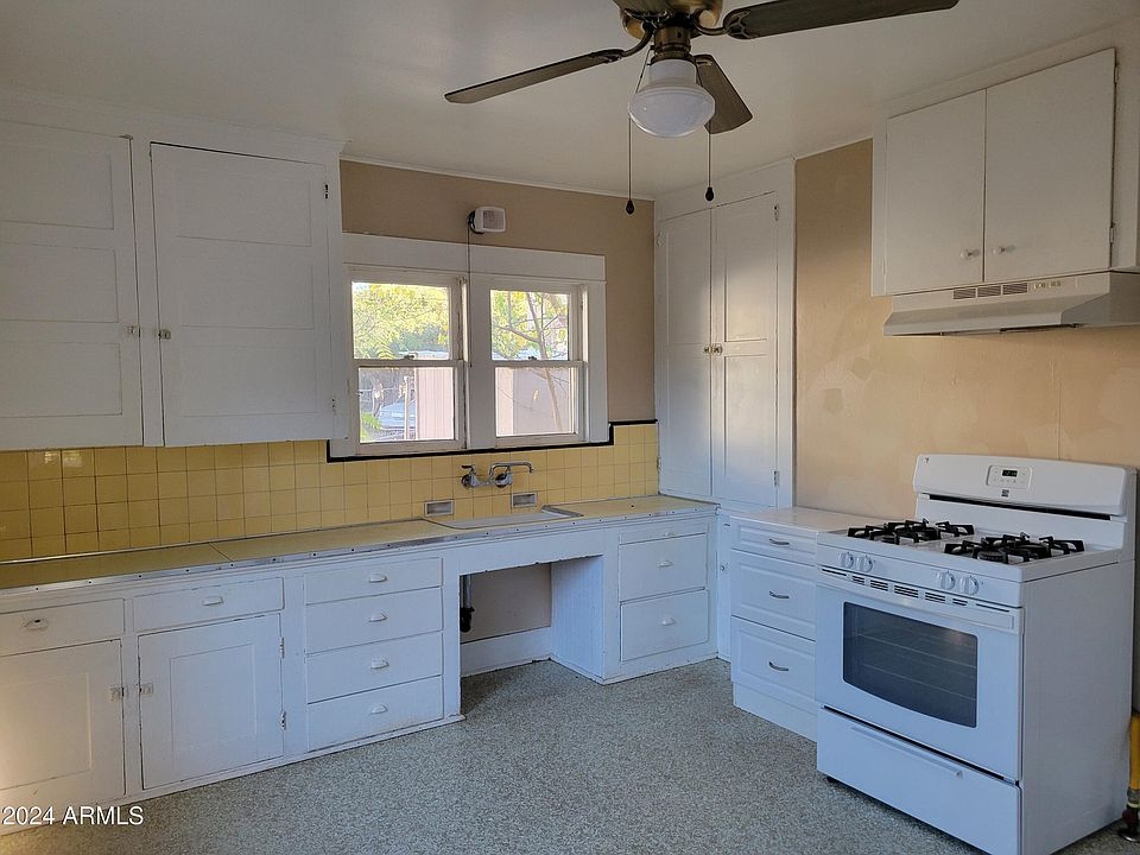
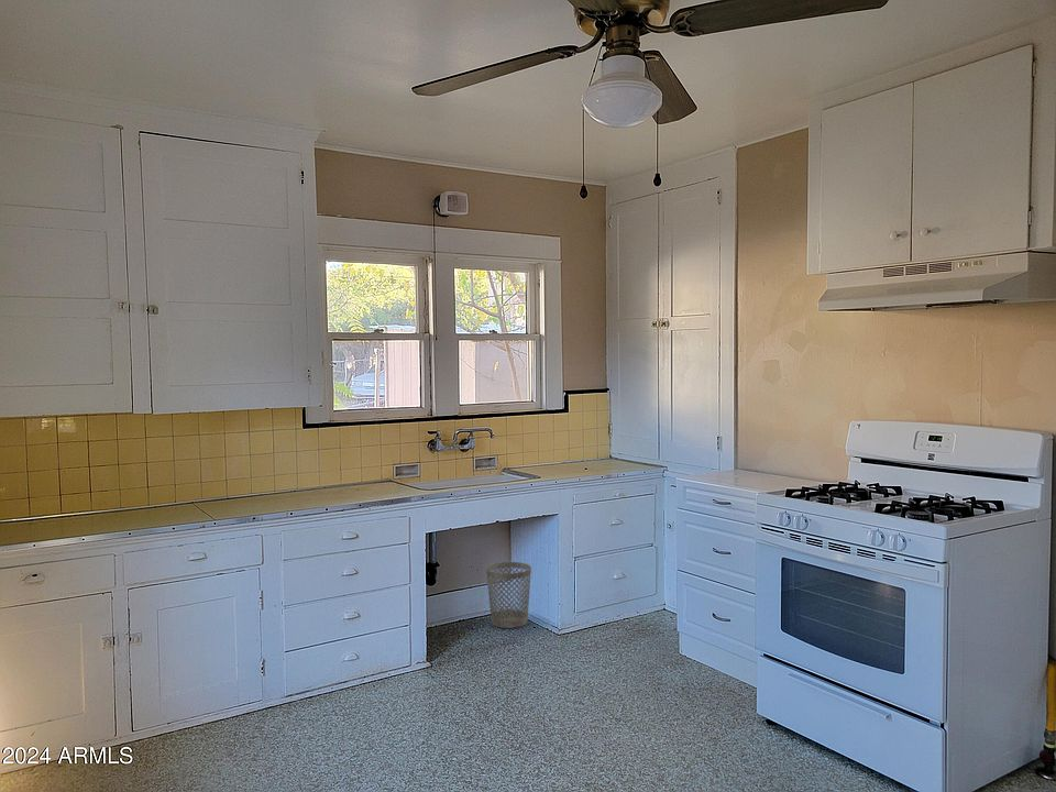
+ wastebasket (508, 594)
